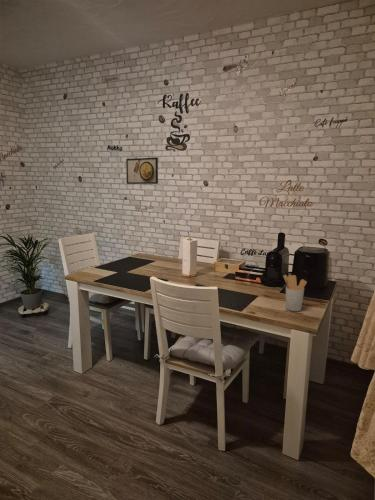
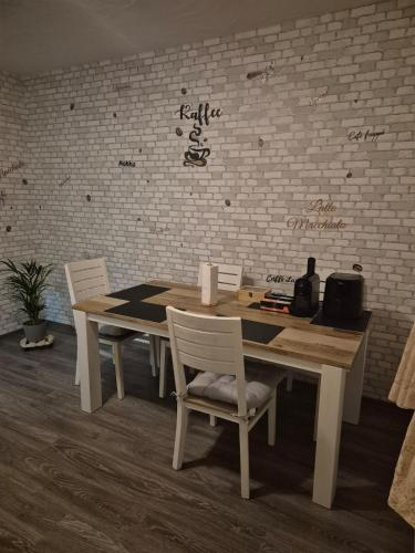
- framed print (141, 171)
- utensil holder (292, 291)
